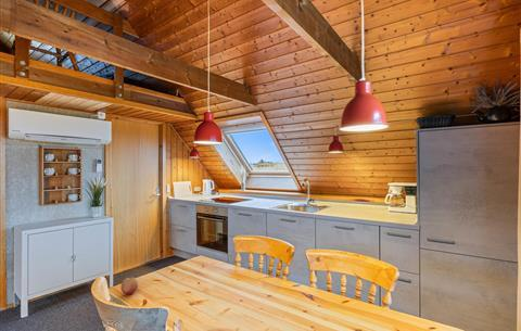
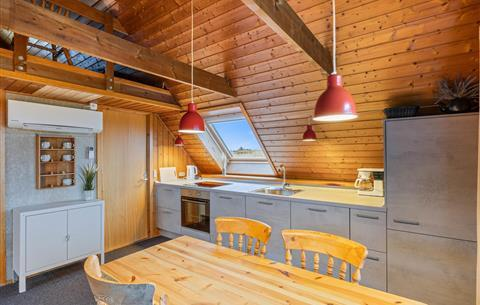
- fruit (129, 285)
